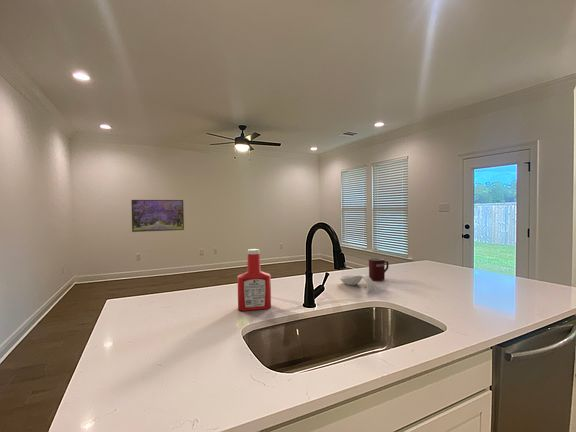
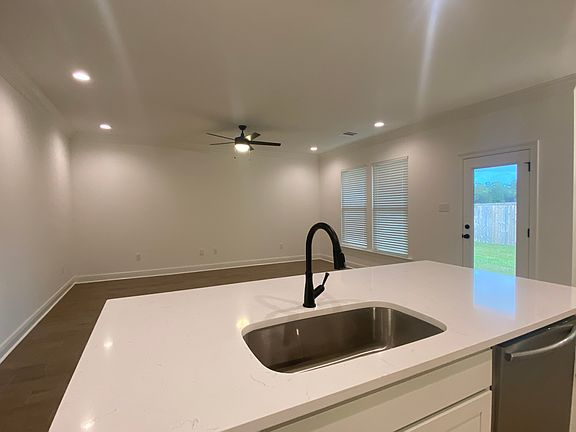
- spoon rest (357, 279)
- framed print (158, 215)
- mug (379, 268)
- soap bottle (254, 278)
